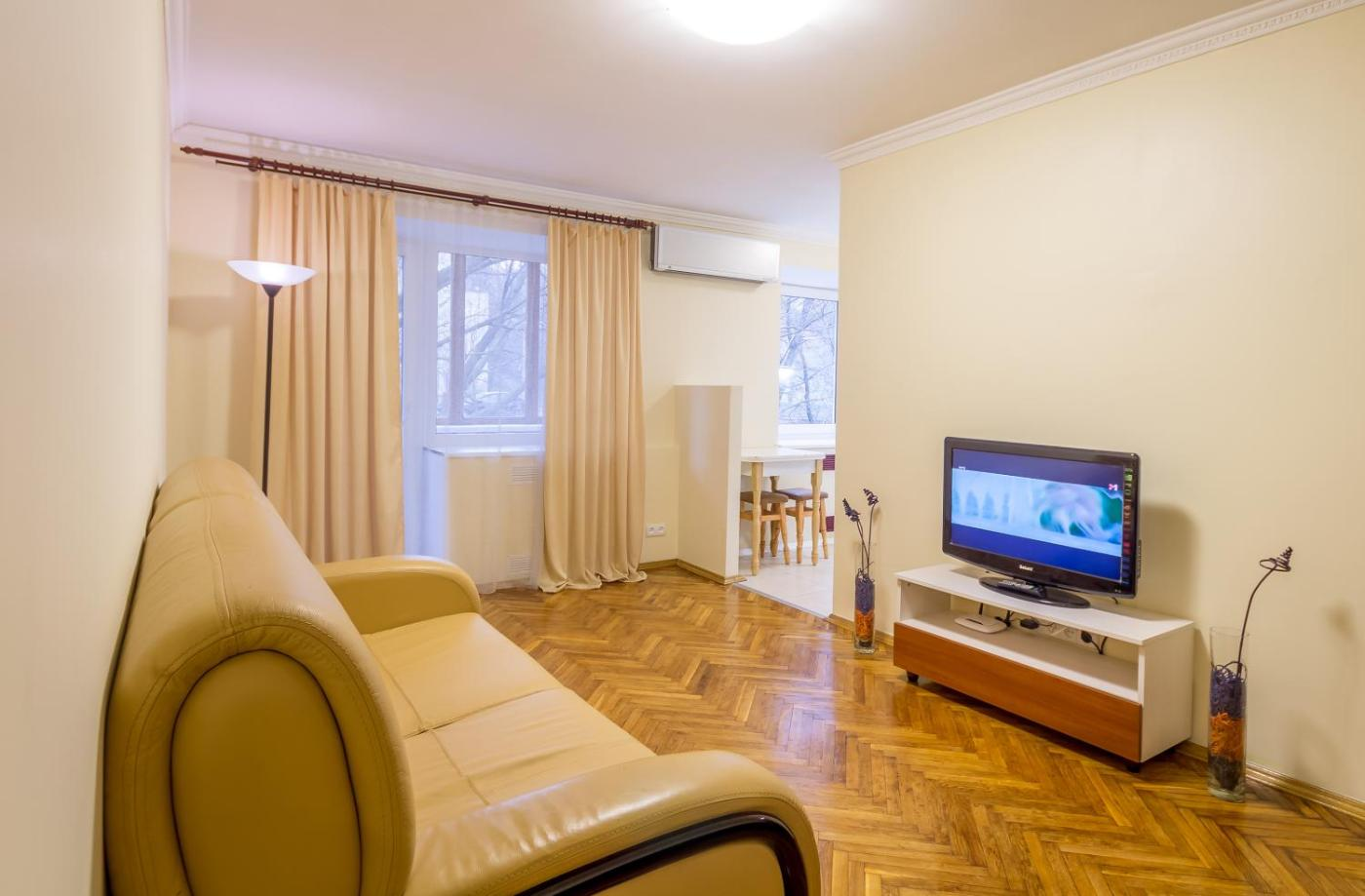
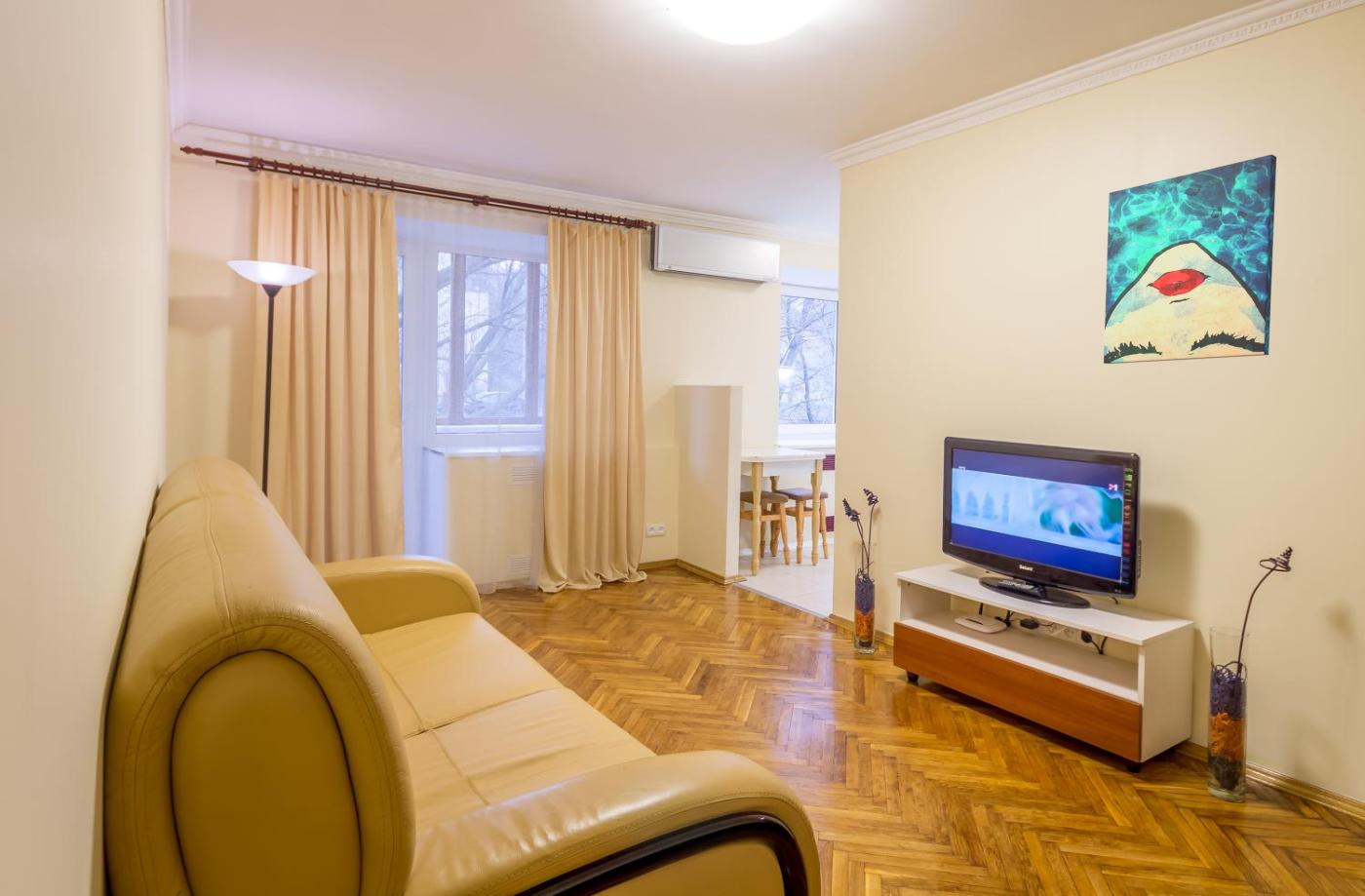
+ wall art (1183, 268)
